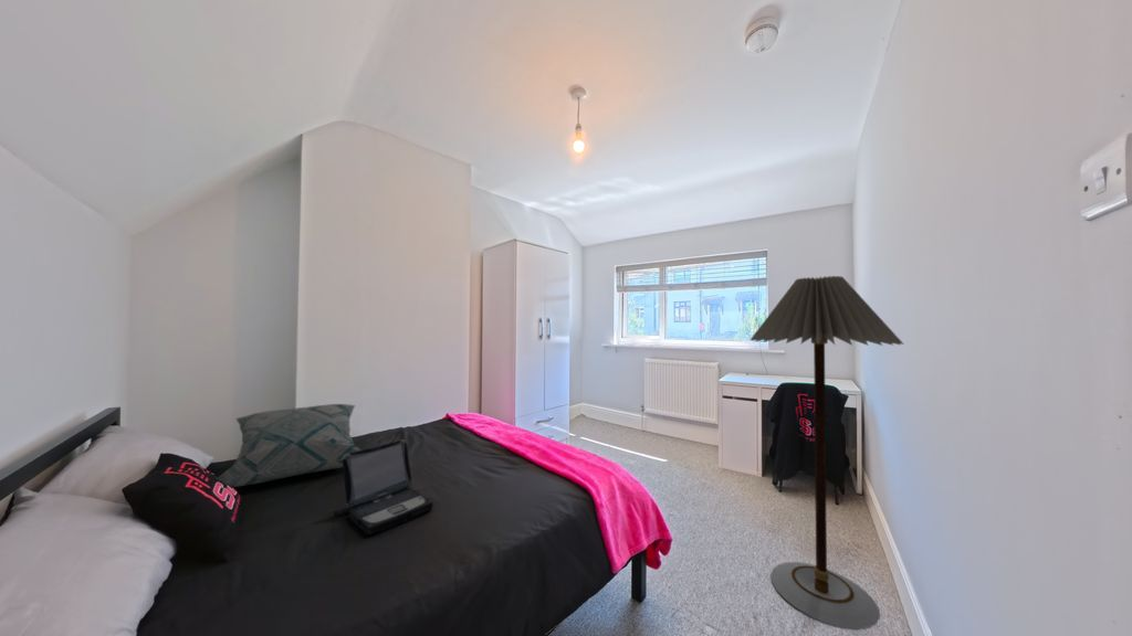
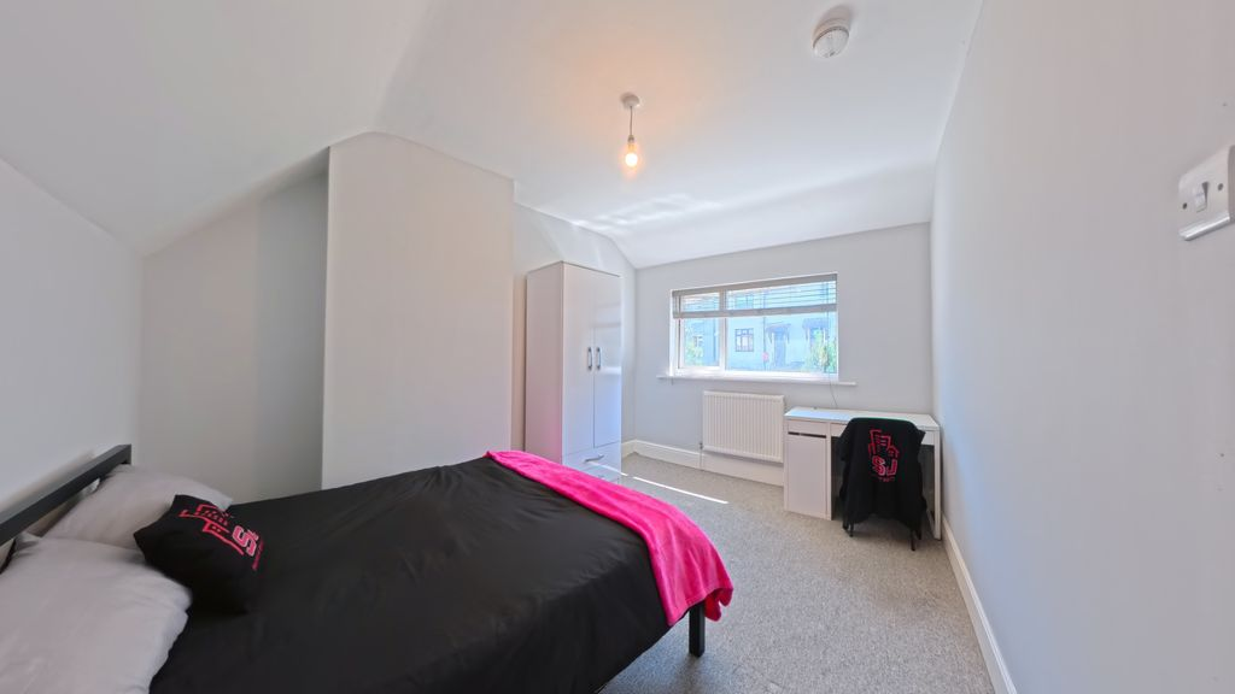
- laptop (386, 481)
- floor lamp (819, 433)
- decorative pillow (298, 438)
